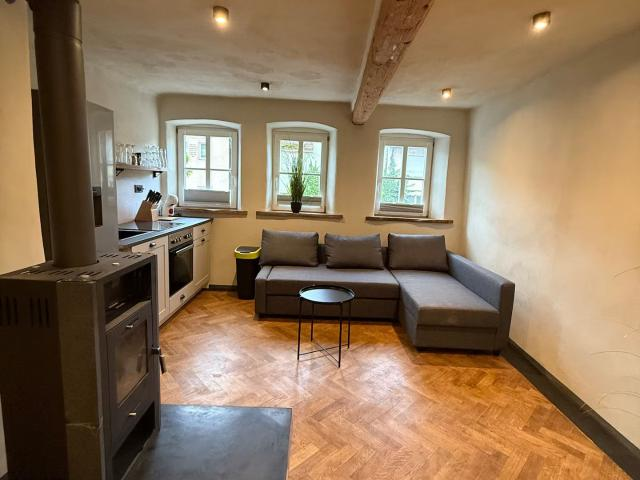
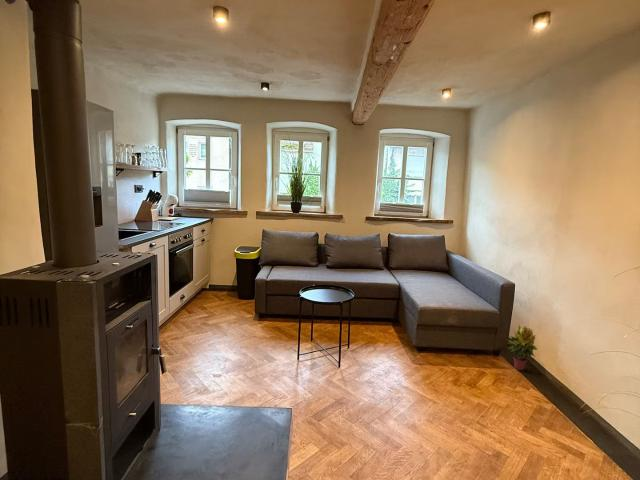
+ potted plant (522, 348)
